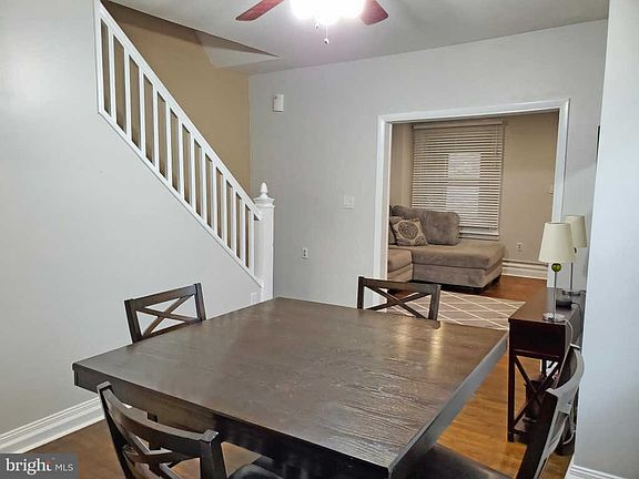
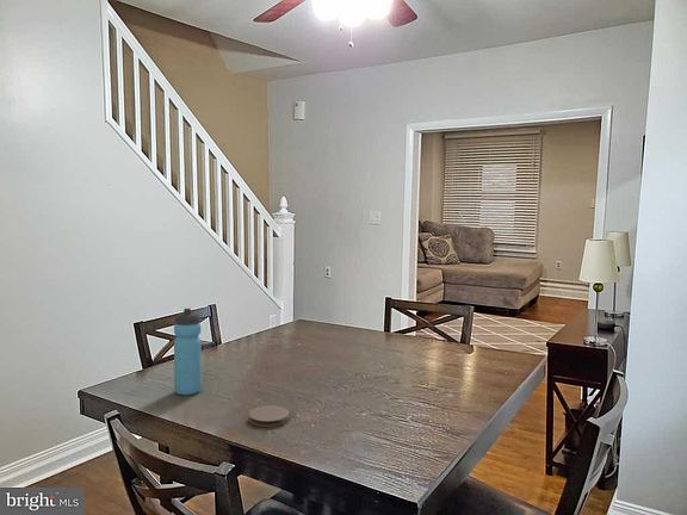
+ coaster (268, 415)
+ water bottle (187, 349)
